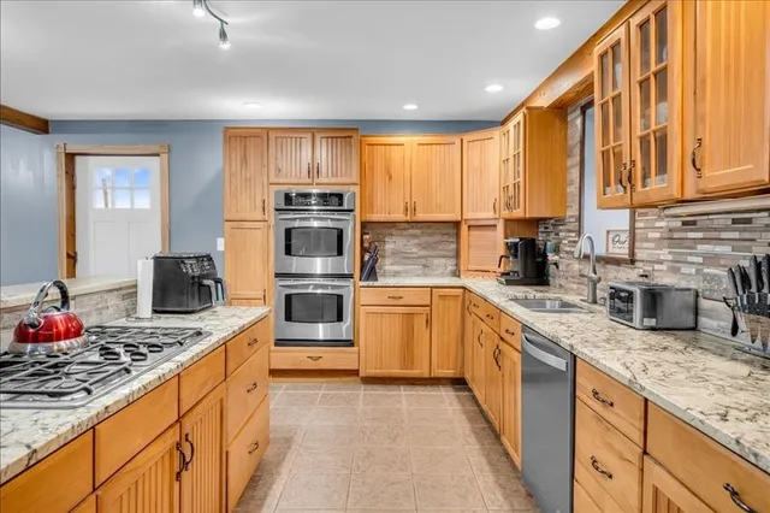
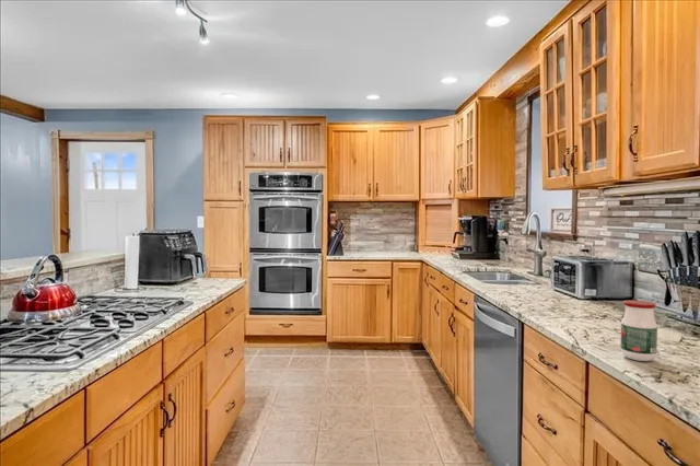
+ jar (639, 329)
